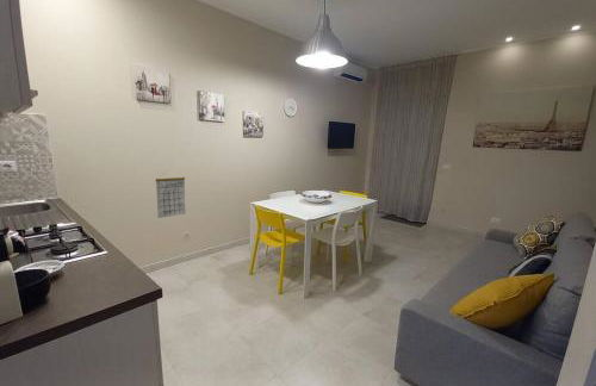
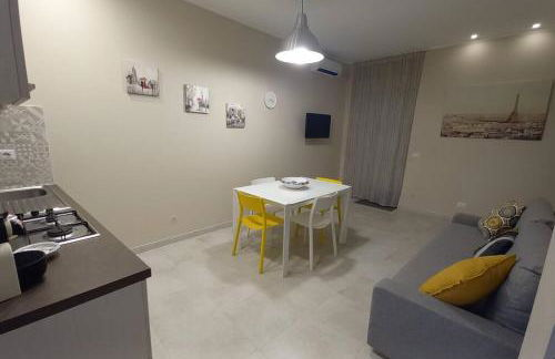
- calendar (170, 192)
